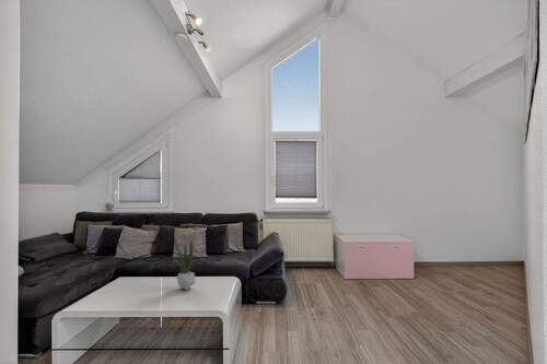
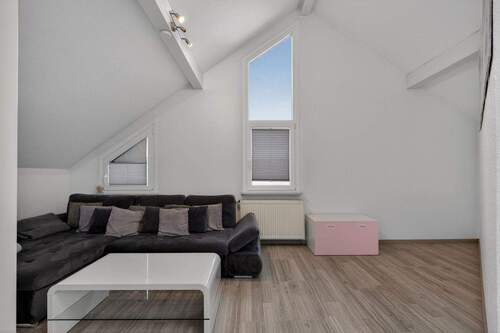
- potted plant (186, 263)
